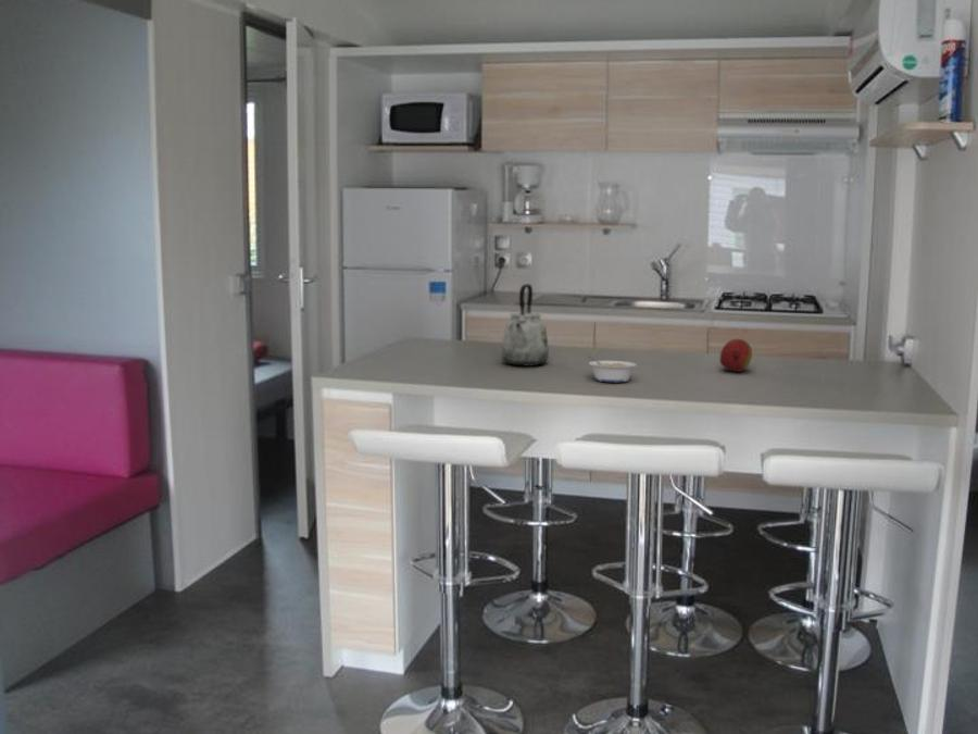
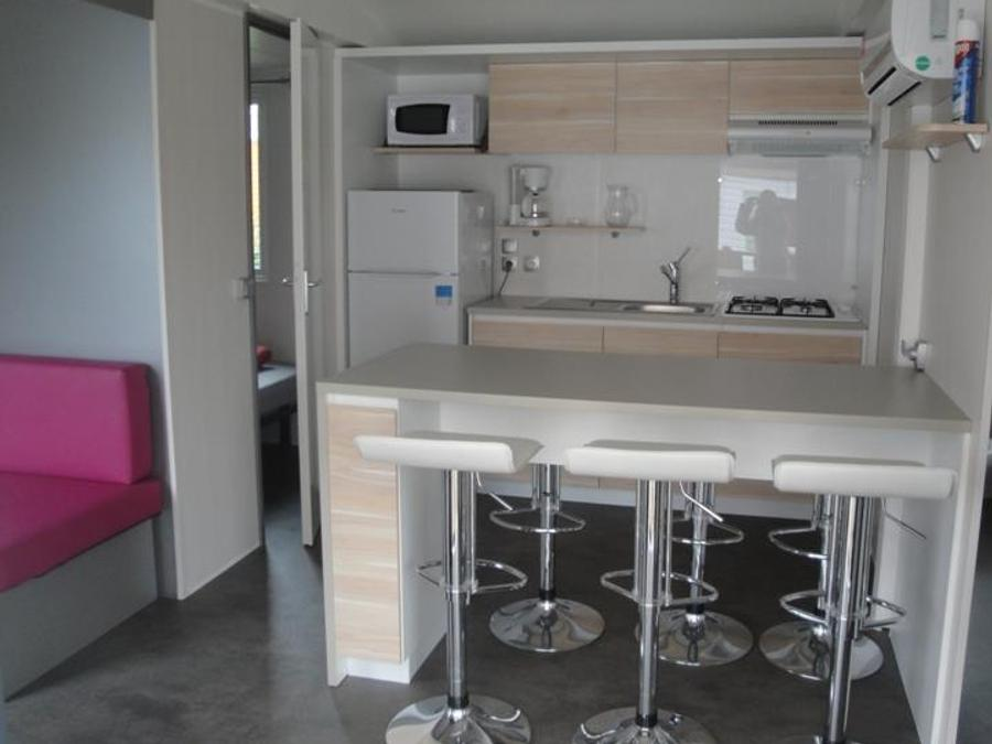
- legume (610, 370)
- kettle (524, 325)
- fruit (736, 354)
